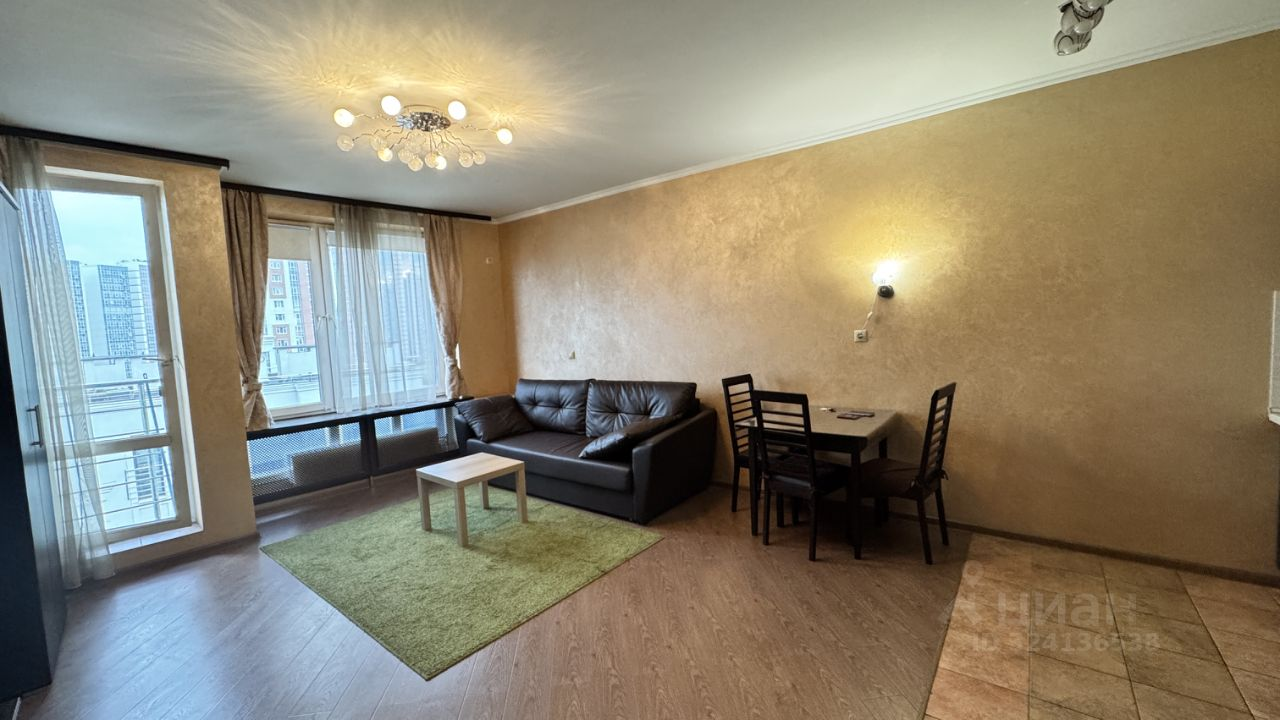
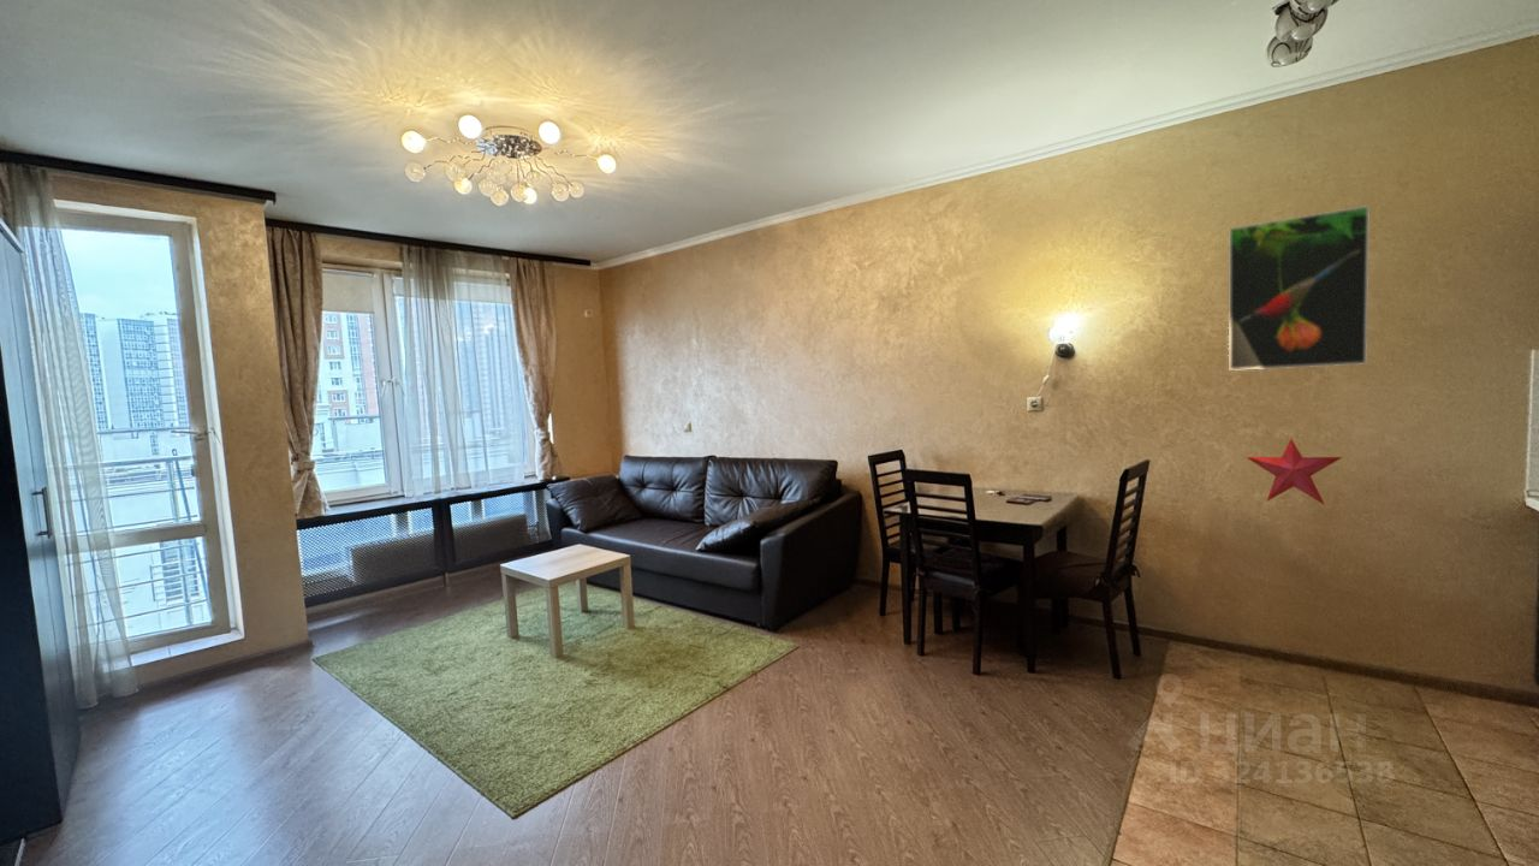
+ decorative star (1291, 470)
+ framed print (1294, 292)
